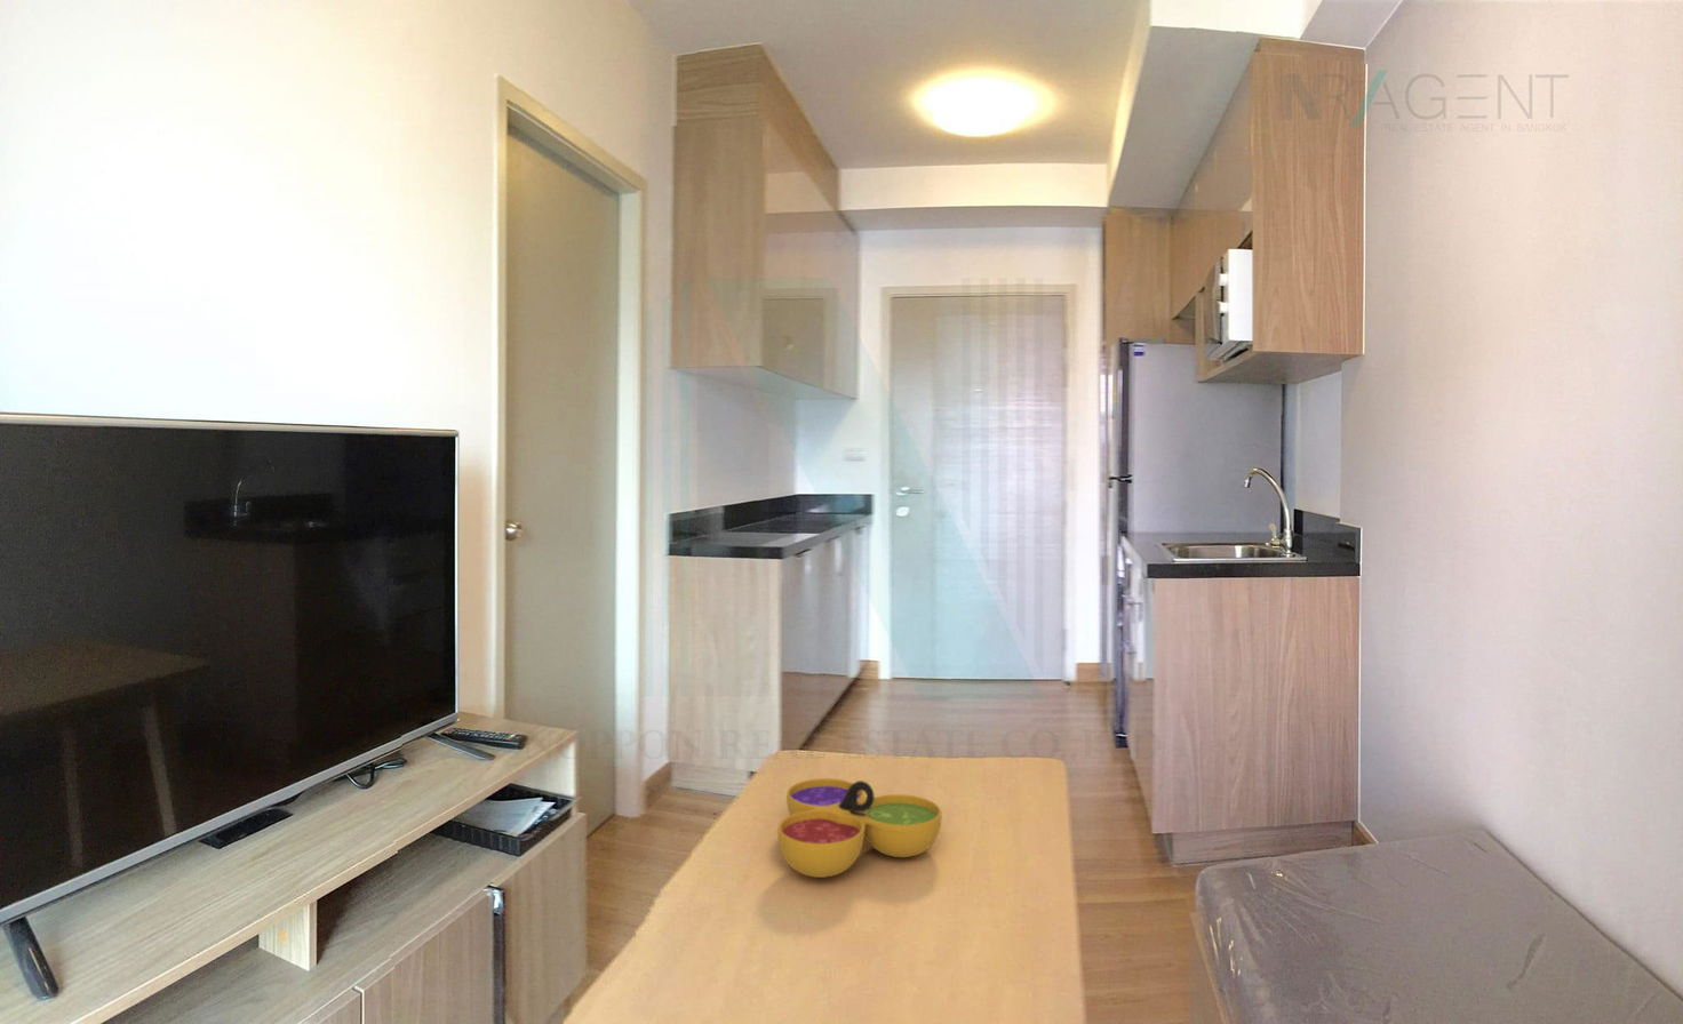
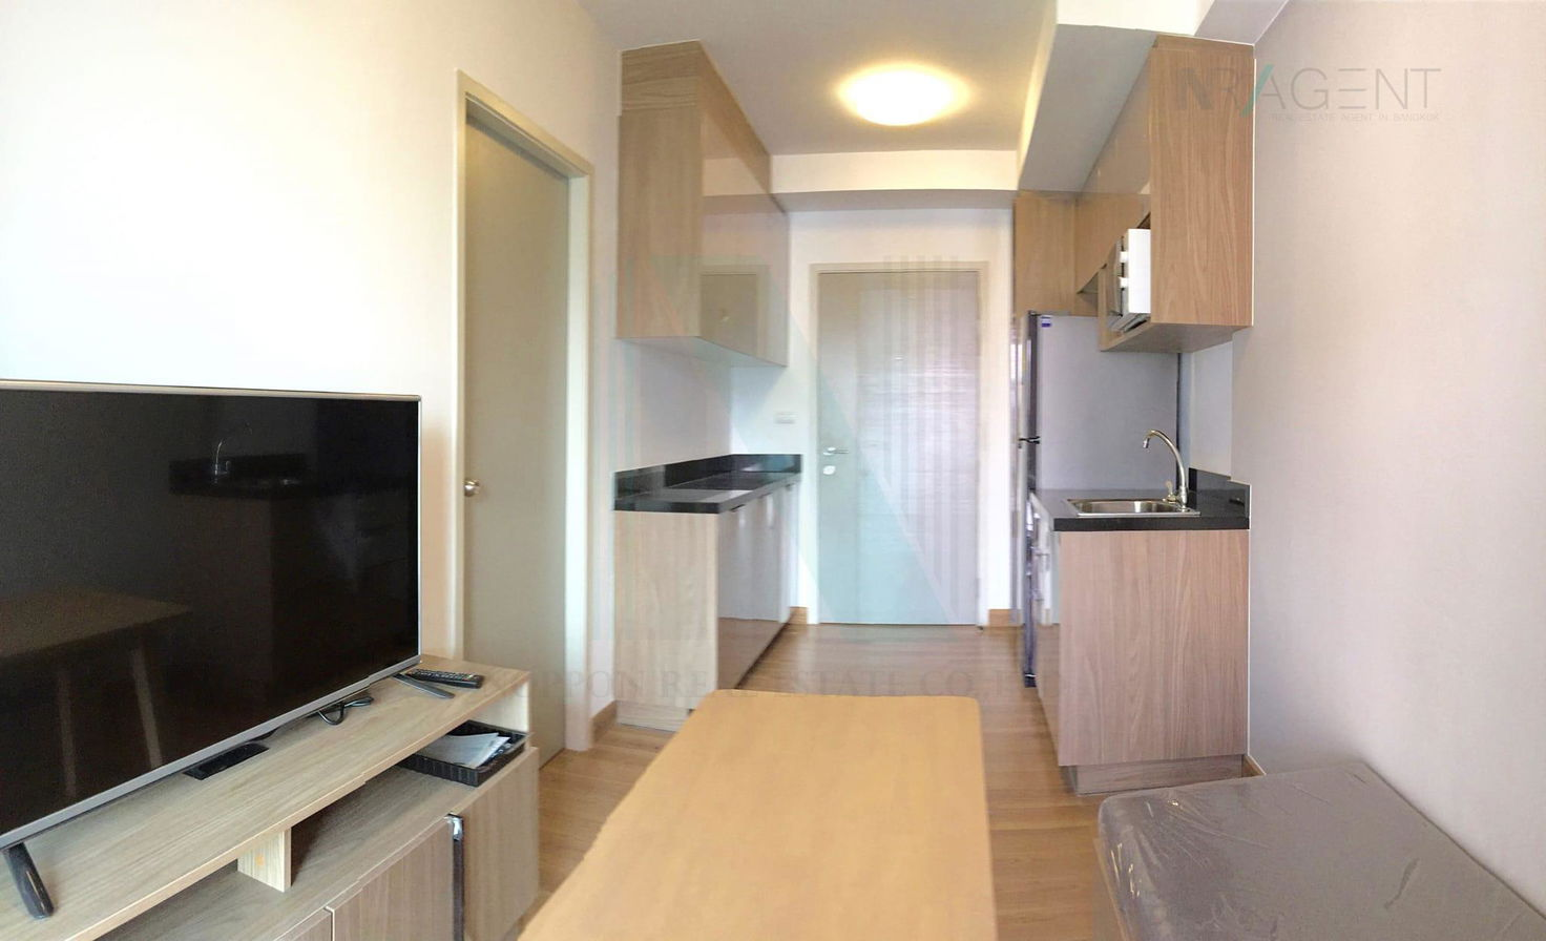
- decorative bowl (842, 818)
